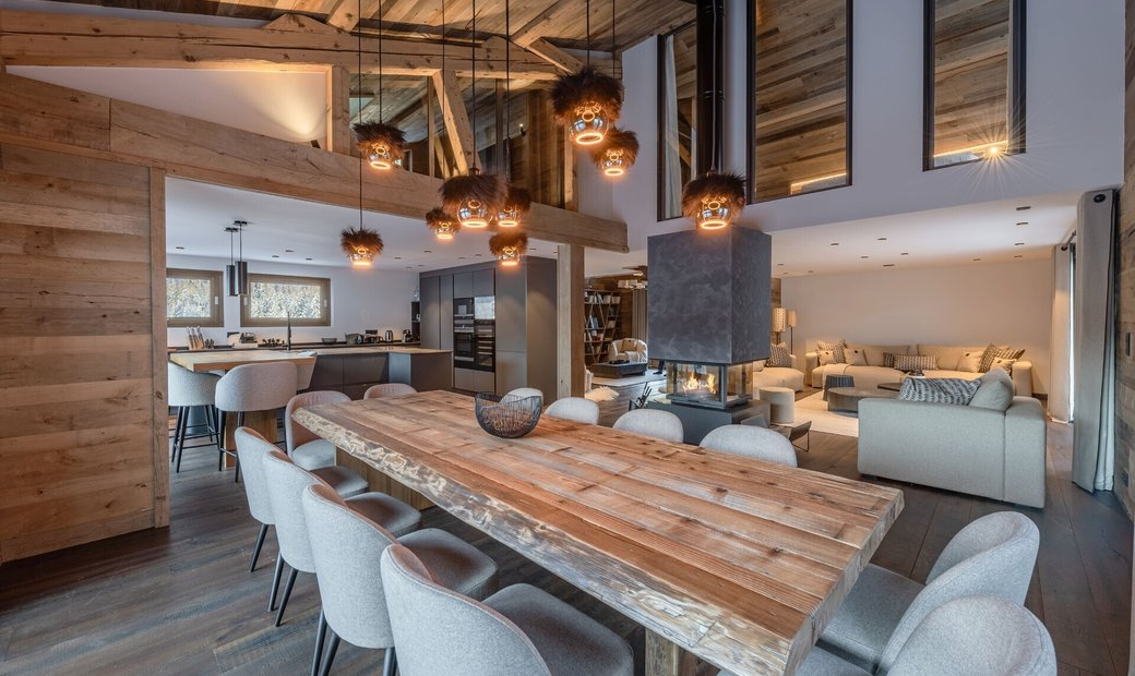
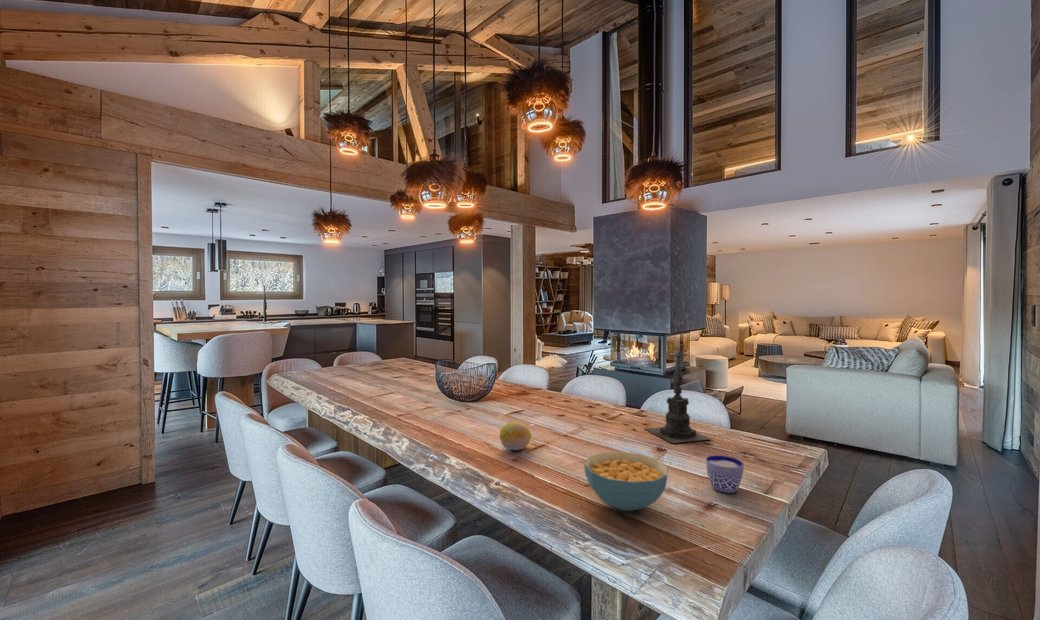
+ cereal bowl (625, 485)
+ cup (726, 473)
+ fruit (515, 435)
+ candle holder (676, 387)
